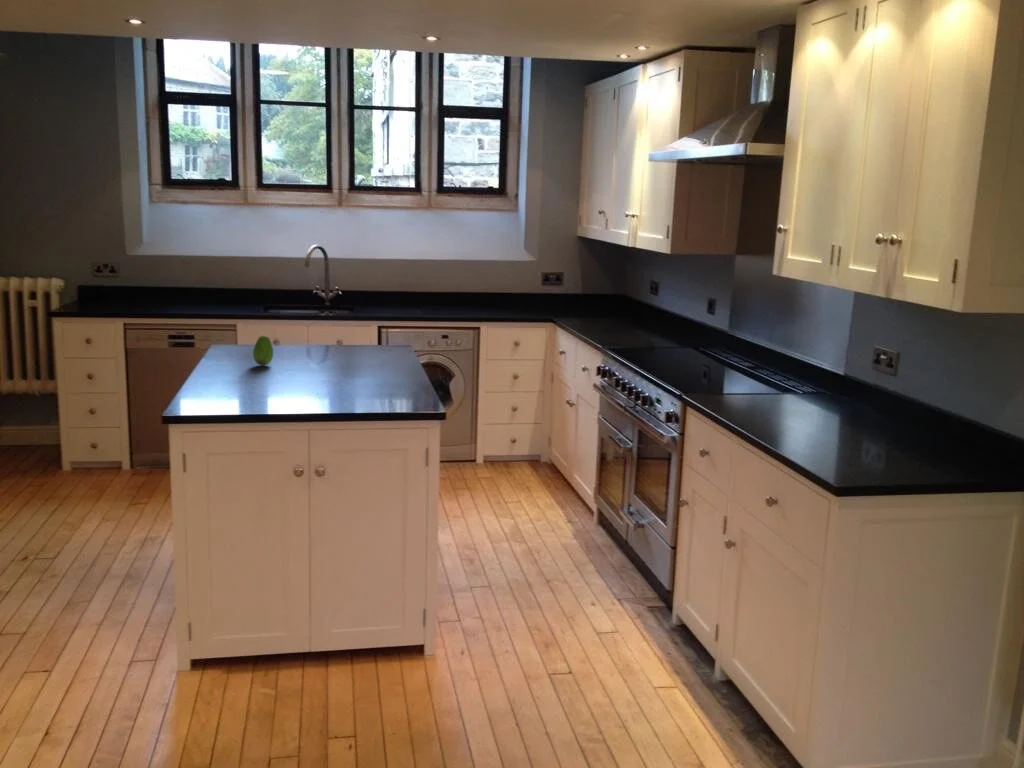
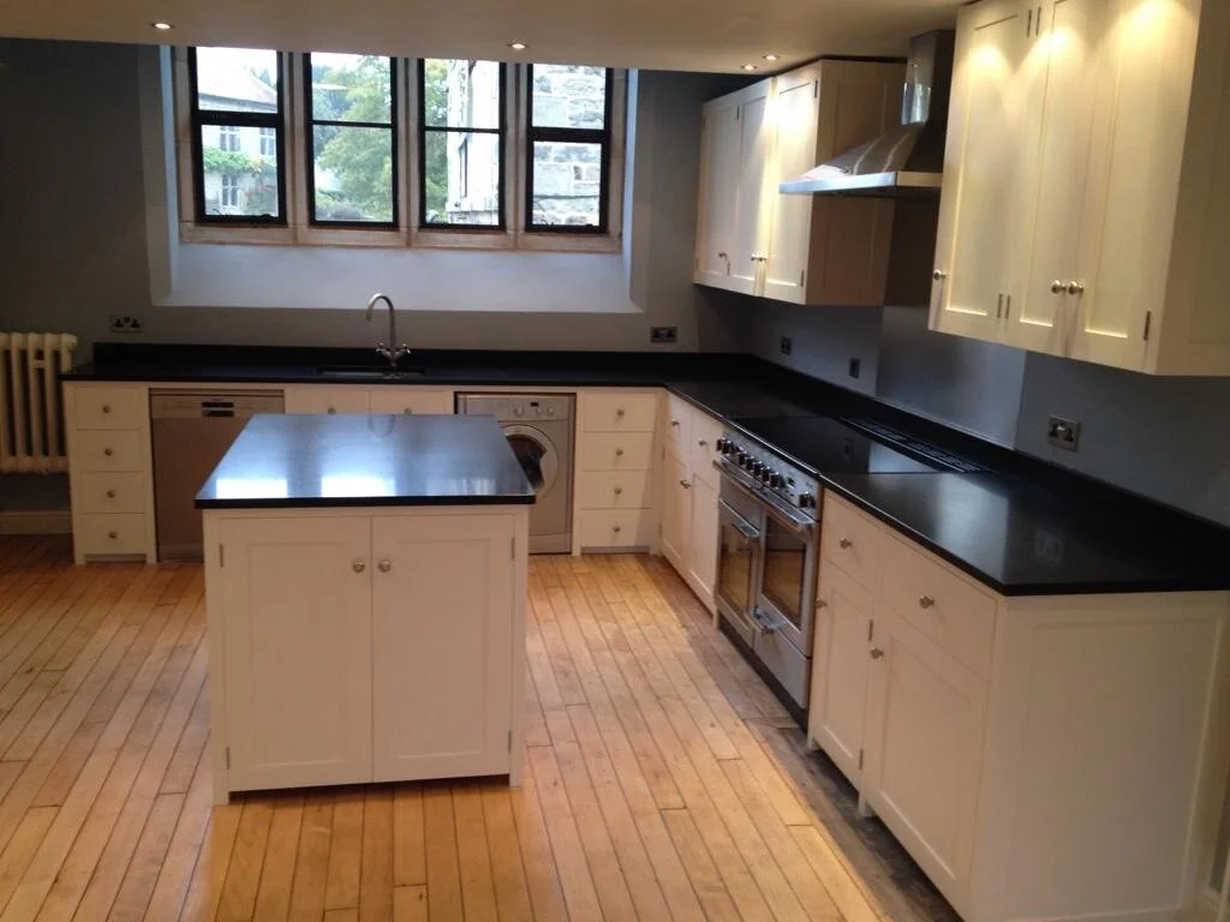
- fruit (263, 350)
